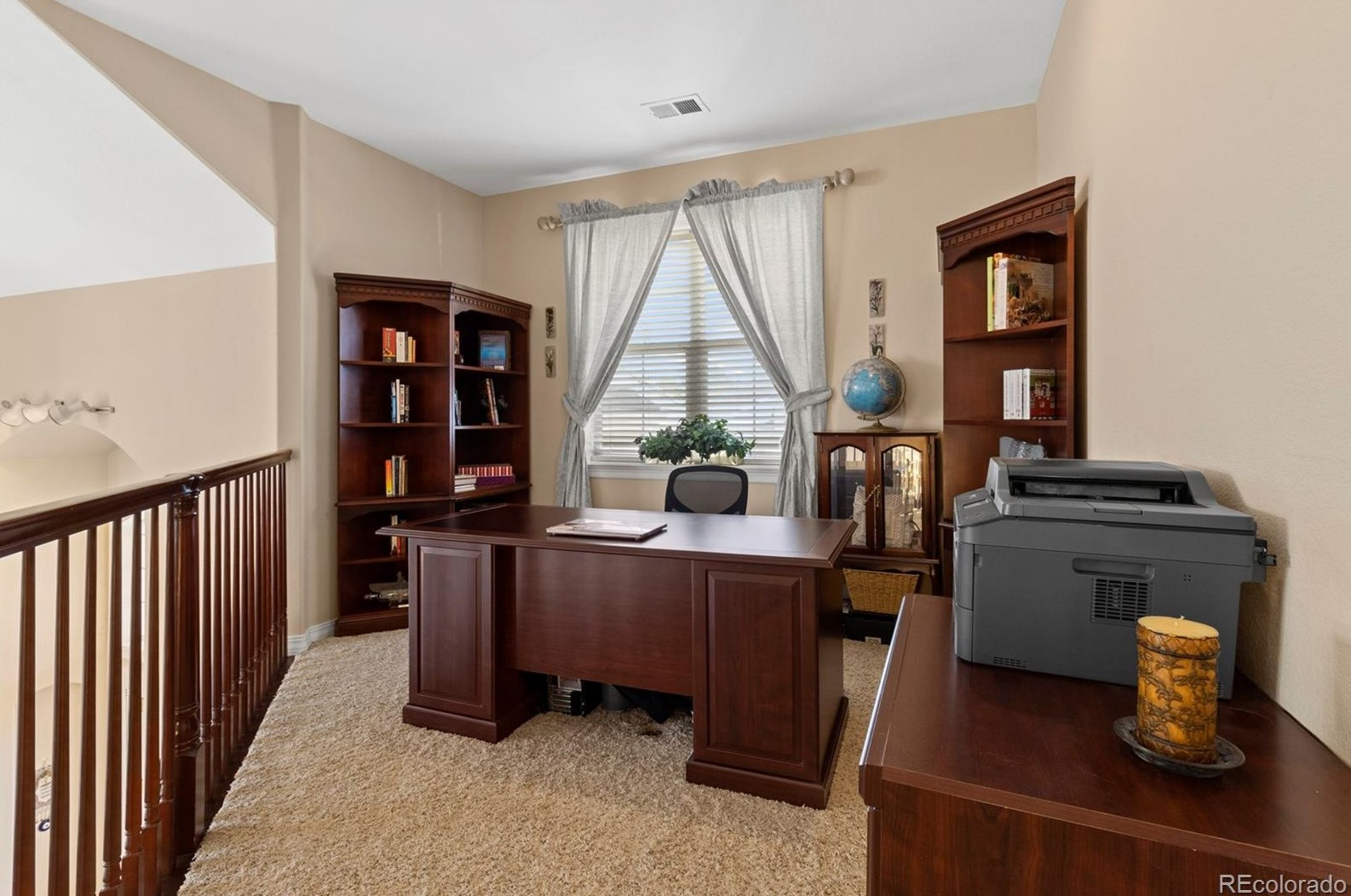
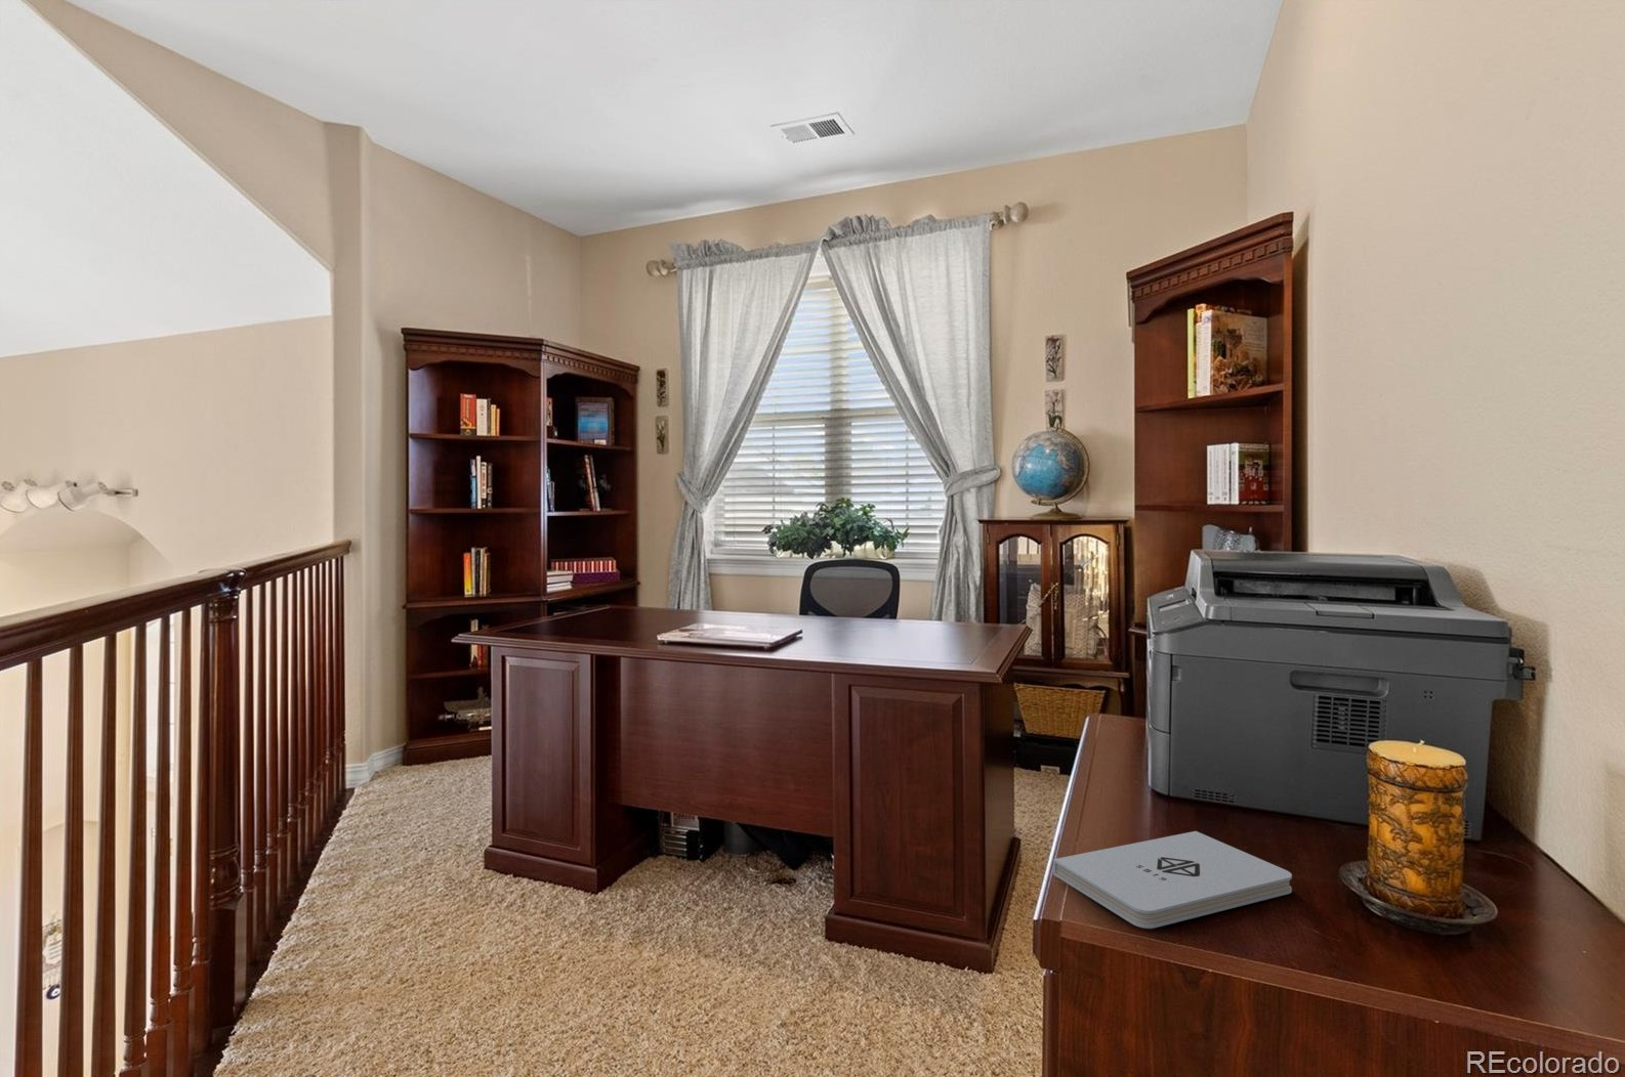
+ notepad (1172, 874)
